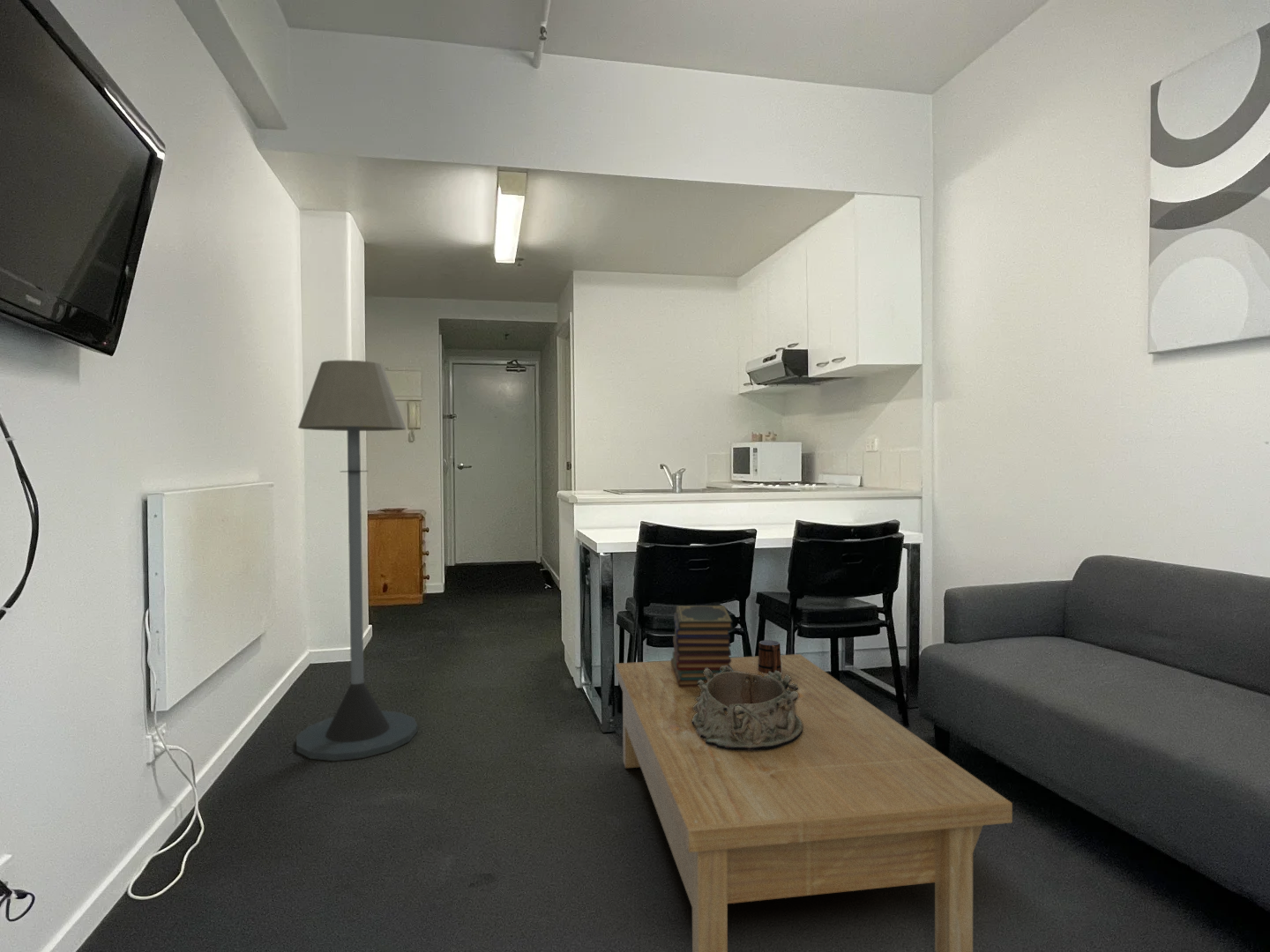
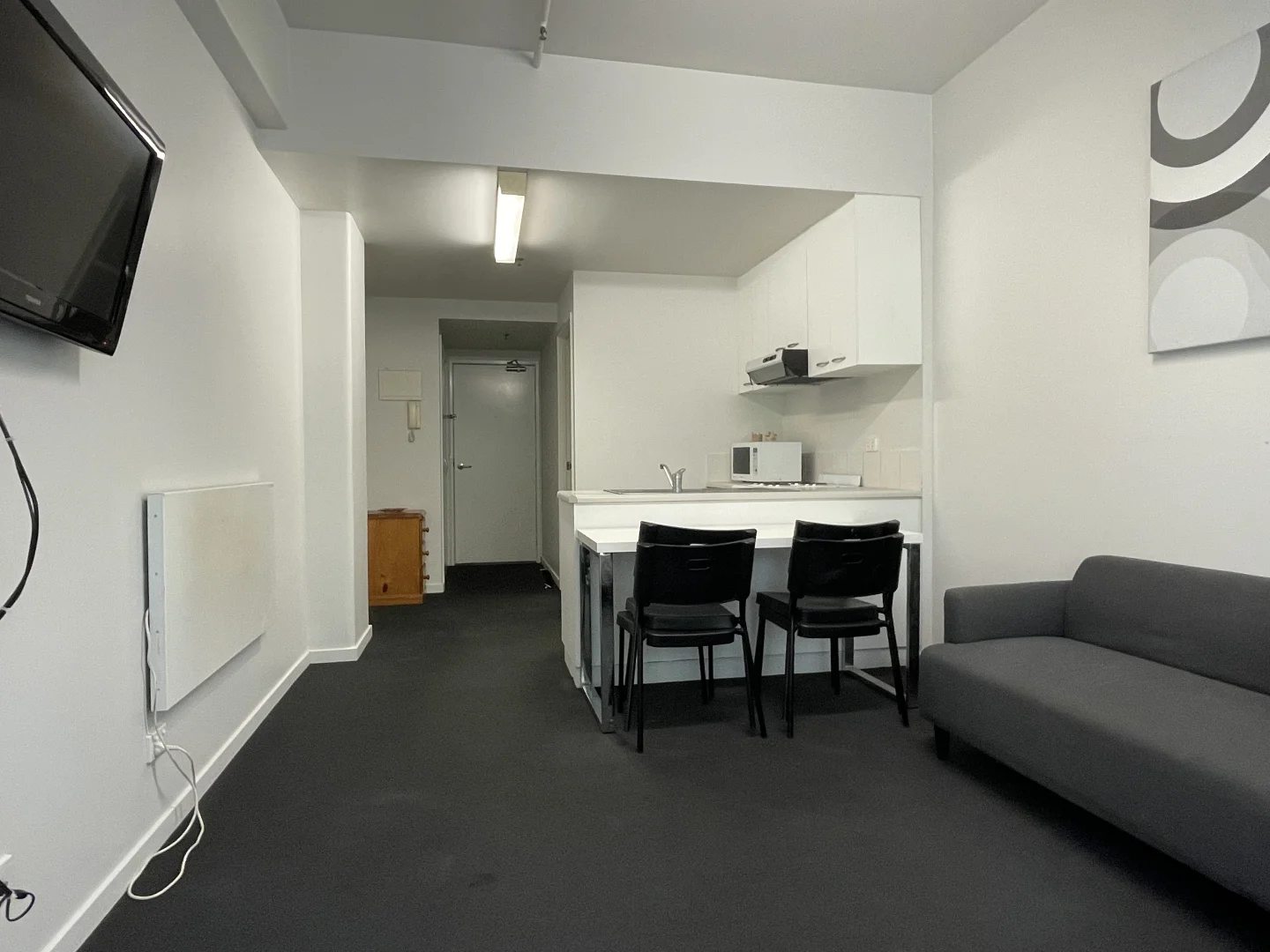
- coffee table (762, 776)
- floor lamp (355, 551)
- book stack (701, 643)
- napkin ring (746, 703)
- mug (771, 656)
